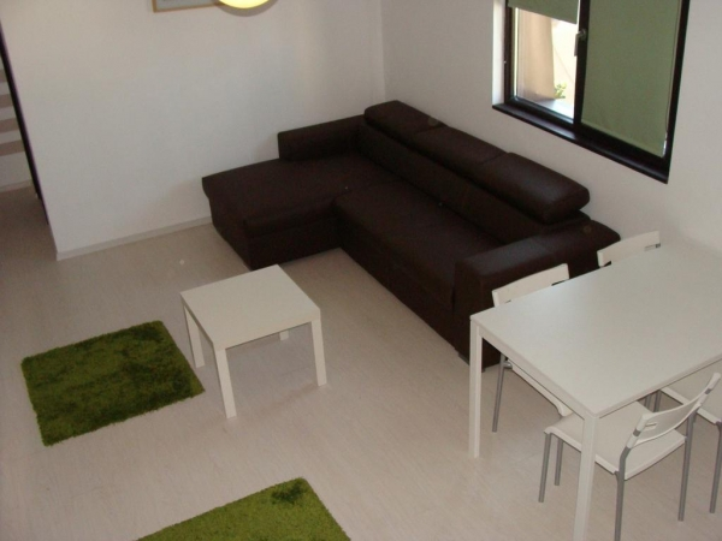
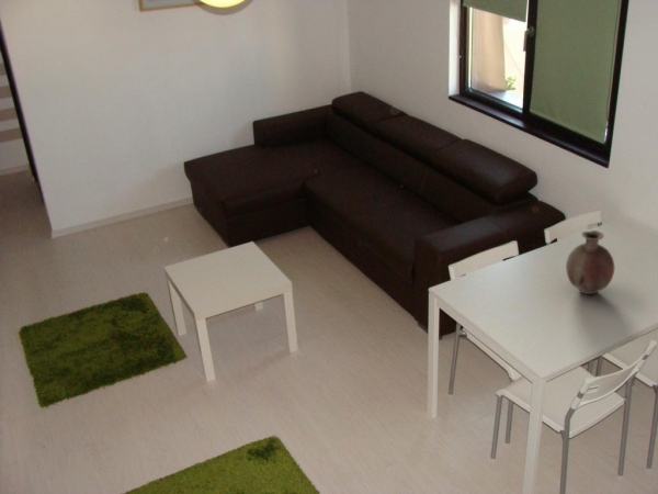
+ vase (590, 262)
